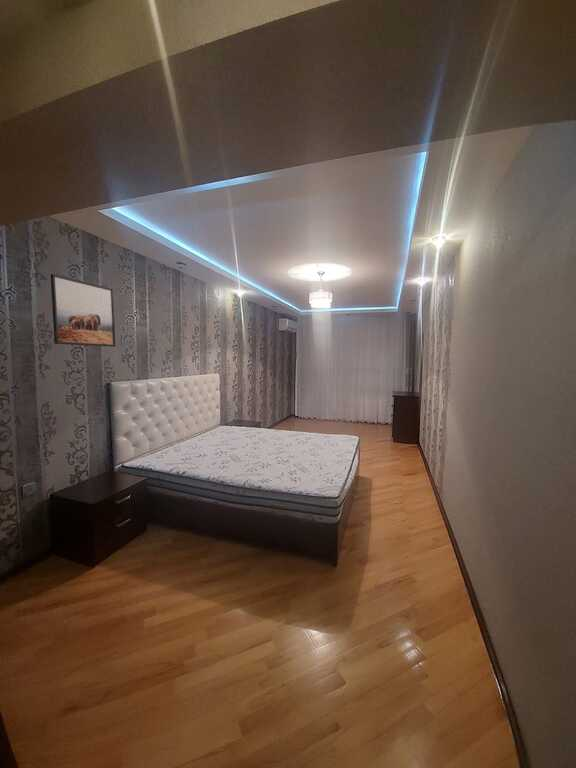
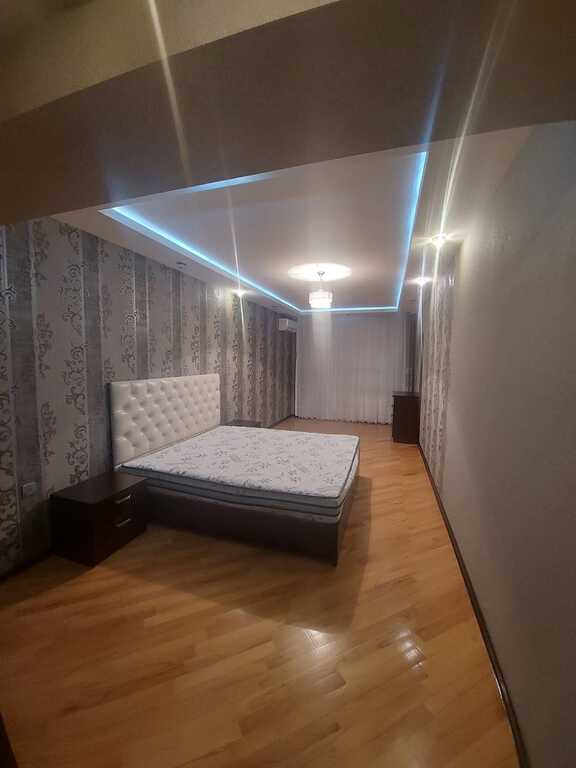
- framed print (86, 314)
